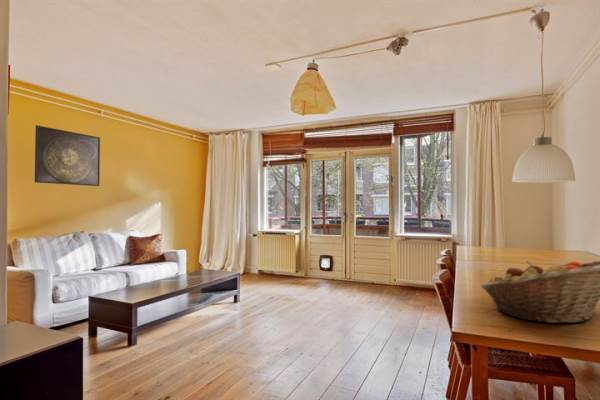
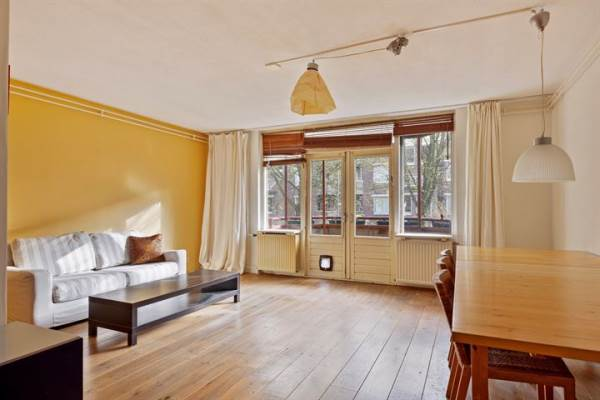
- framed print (69, 158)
- fruit basket (548, 284)
